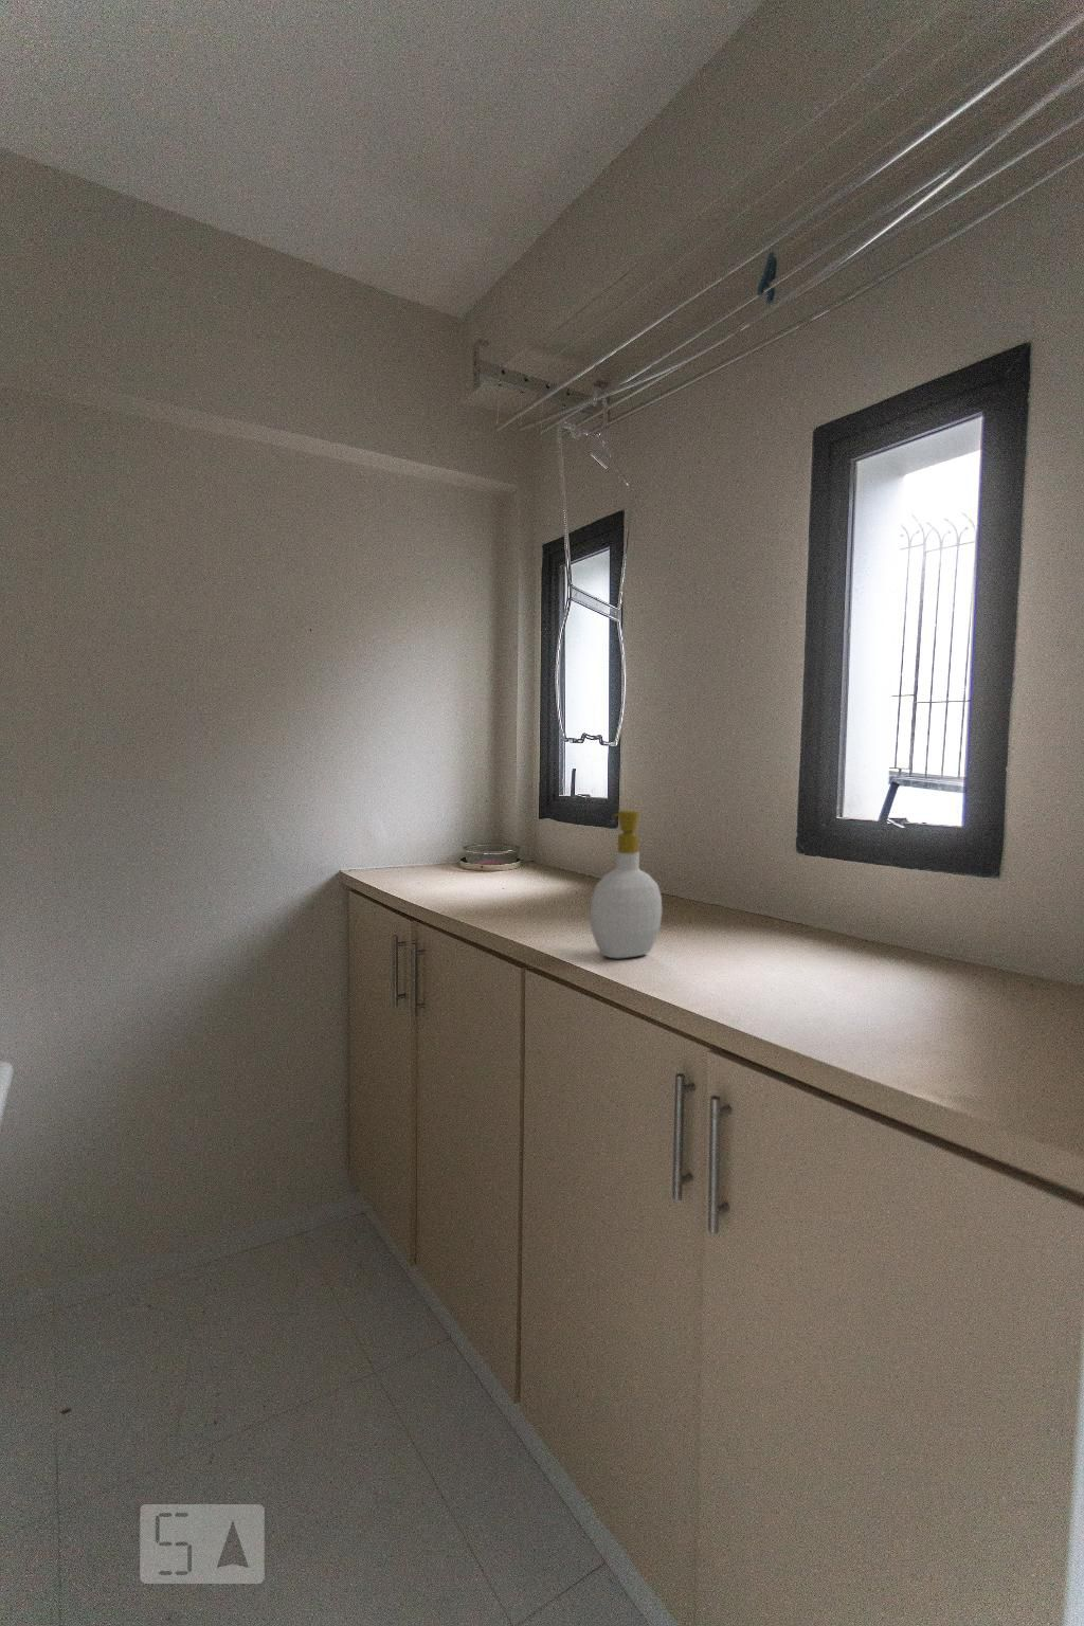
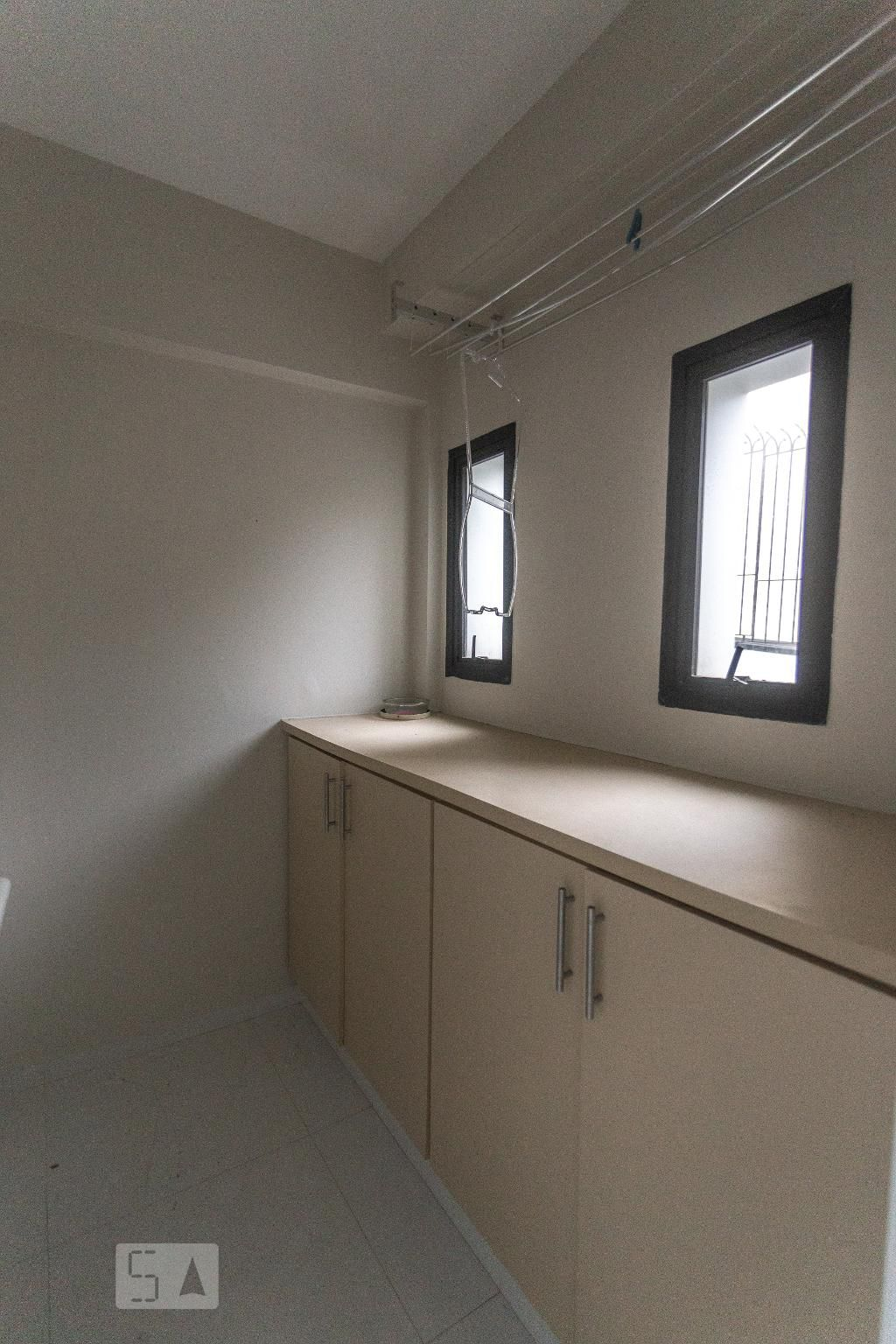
- soap bottle (625, 882)
